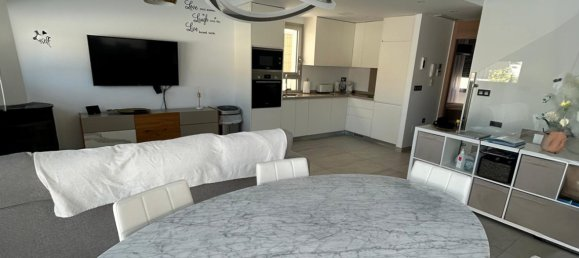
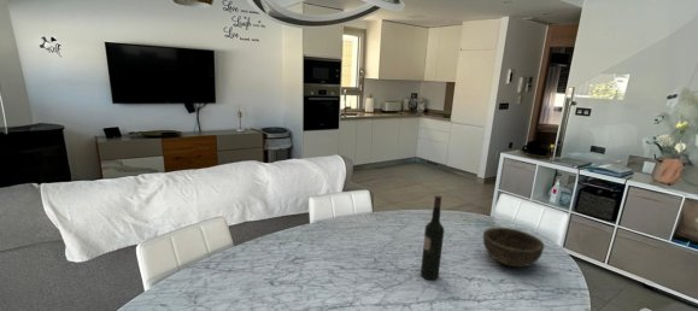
+ bowl (510, 250)
+ wine bottle (433, 236)
